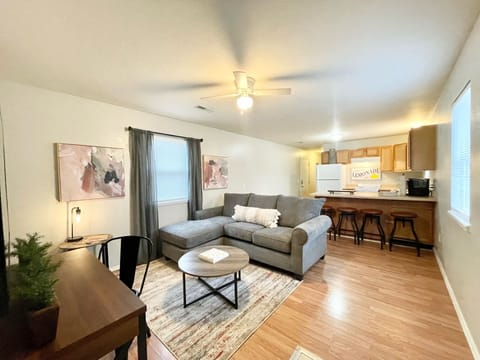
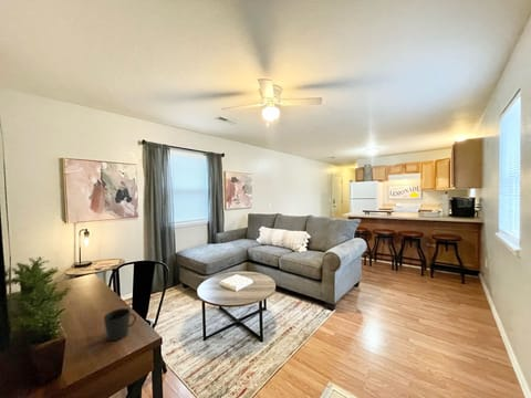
+ cup (121, 323)
